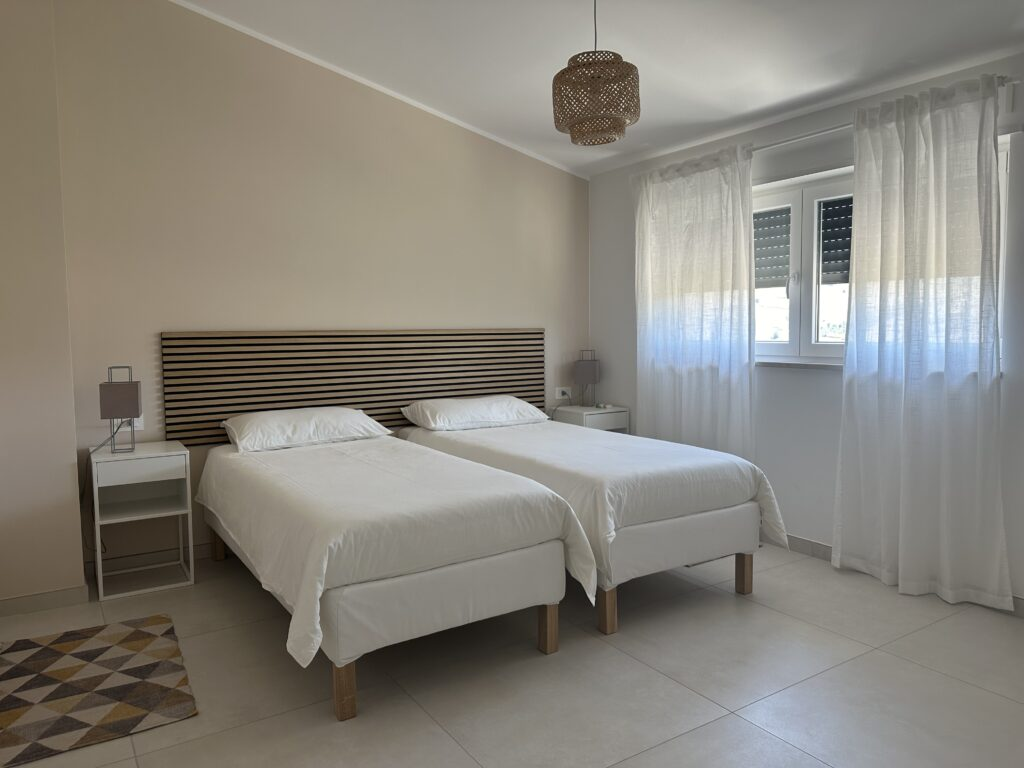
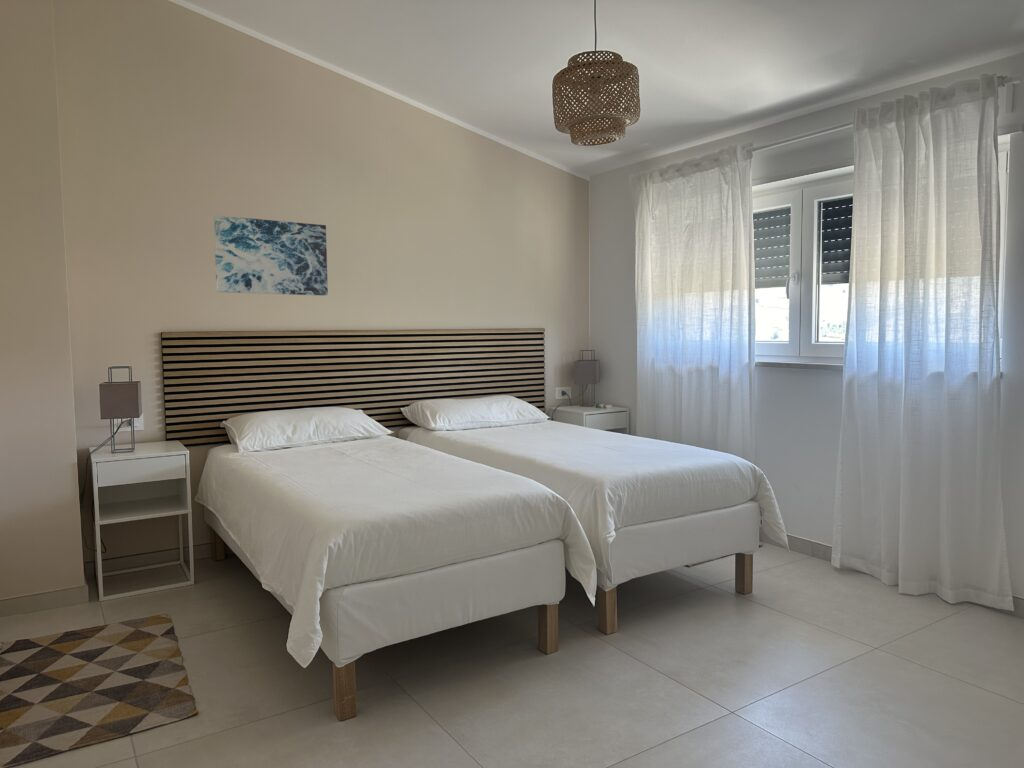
+ wall art (273, 257)
